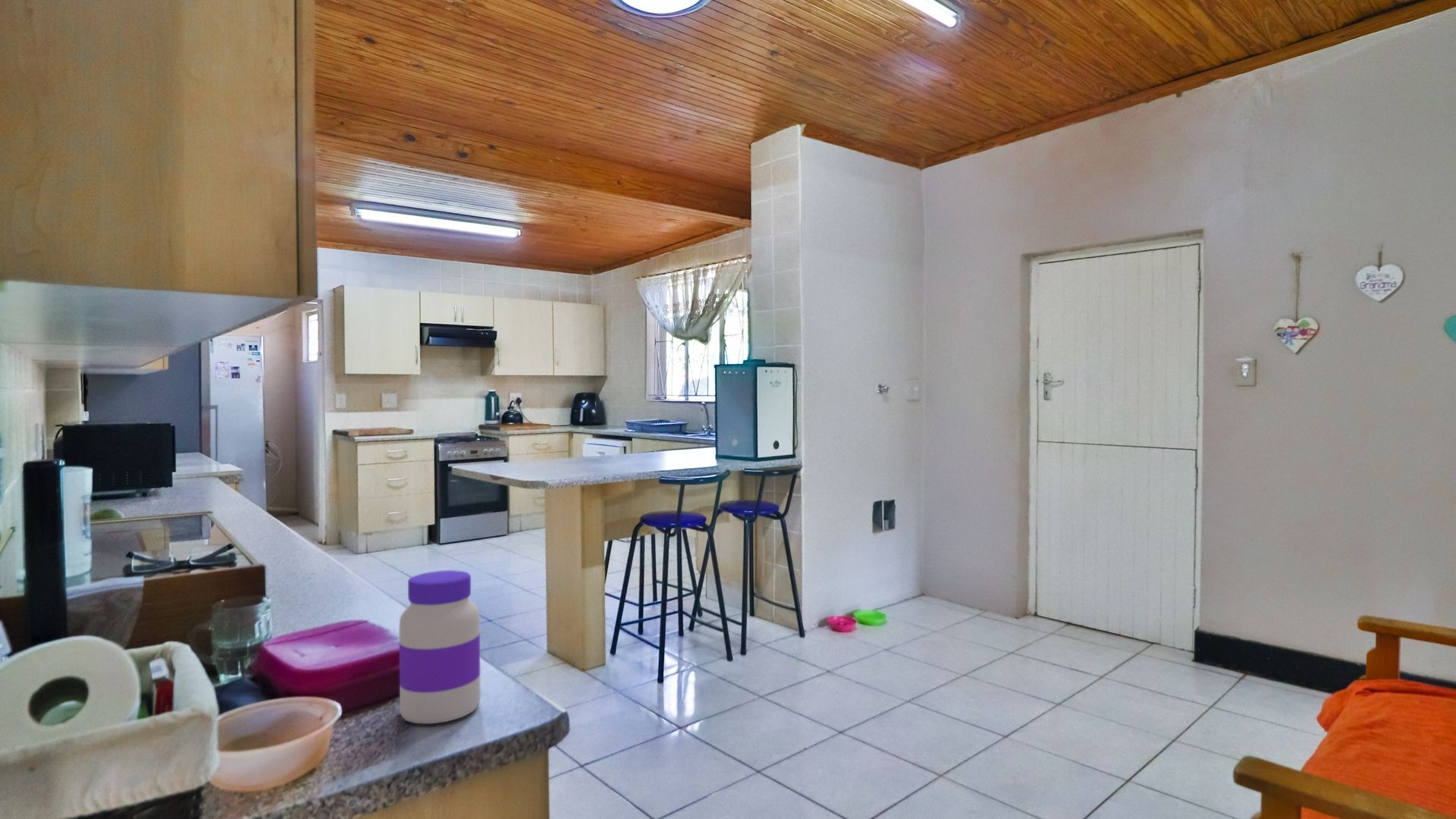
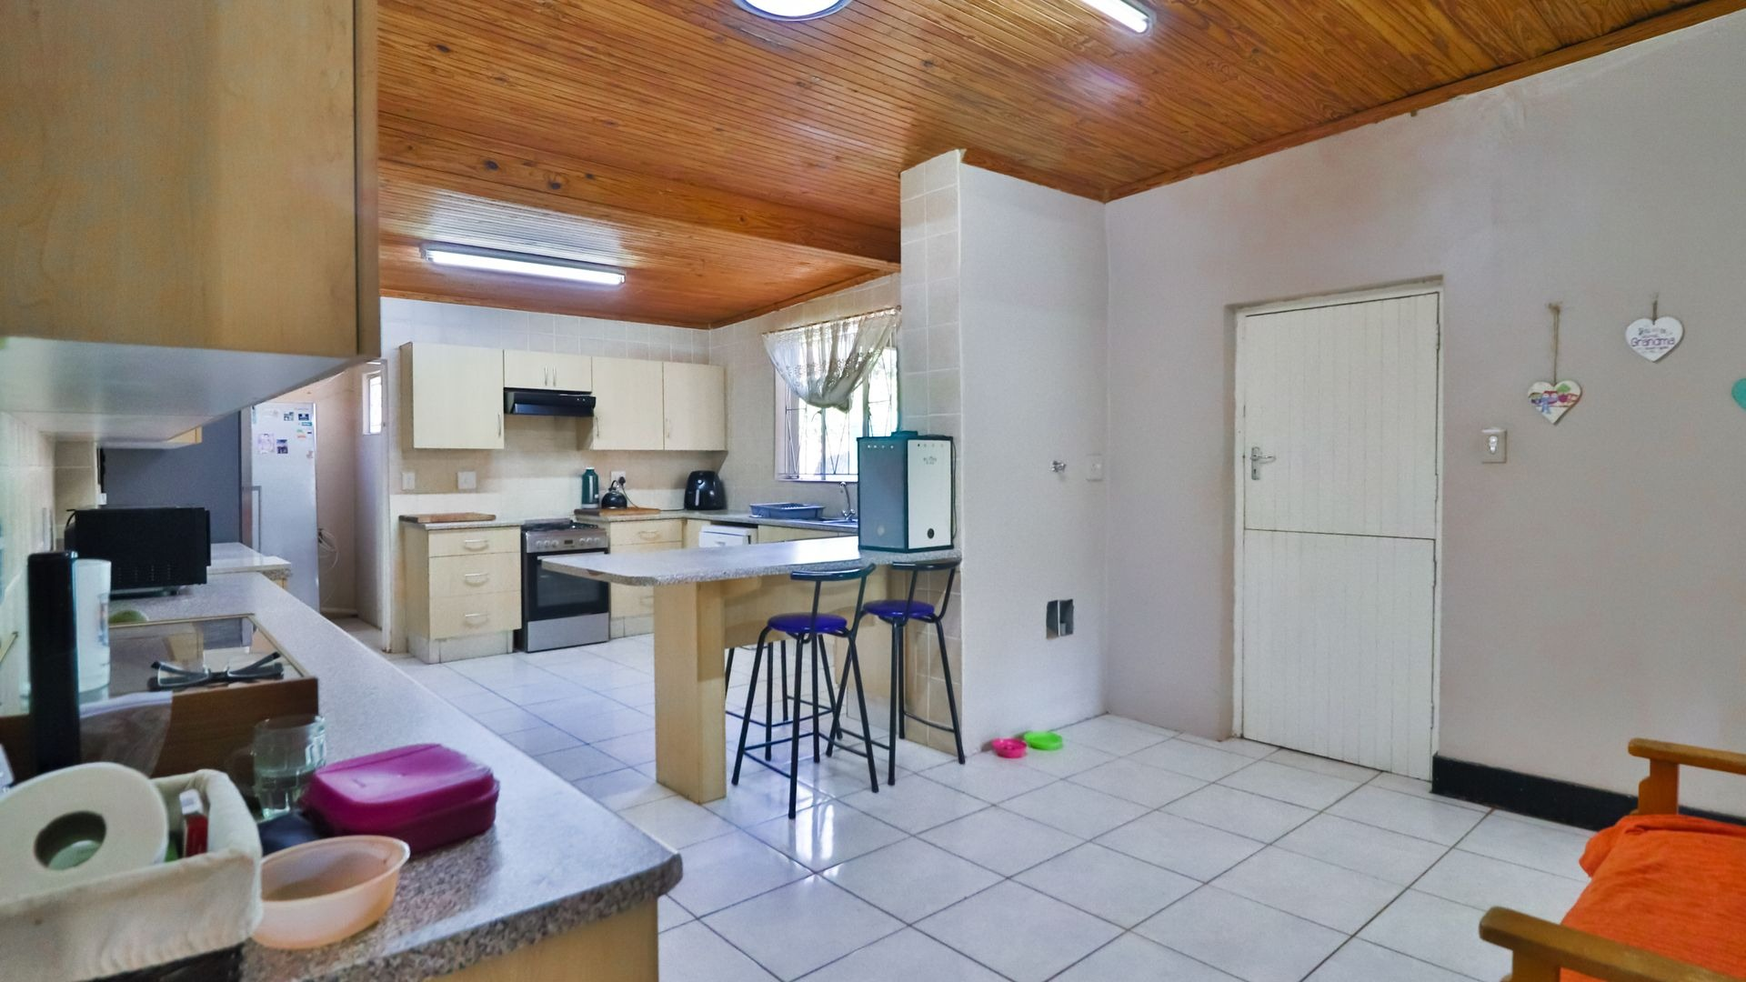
- jar (440, 642)
